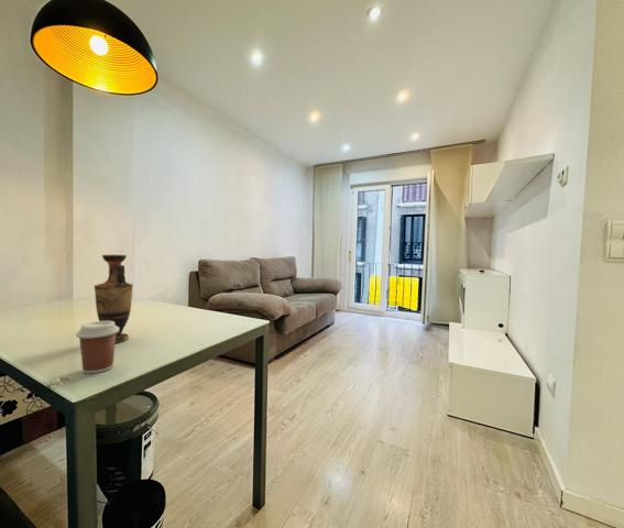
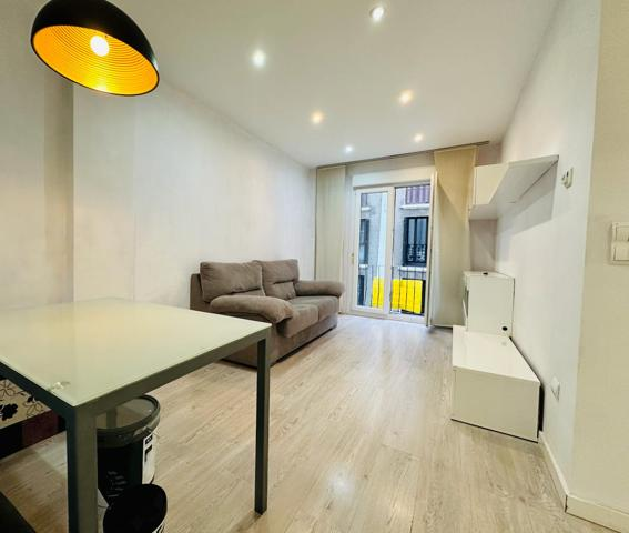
- coffee cup (98, 345)
- vase (113, 297)
